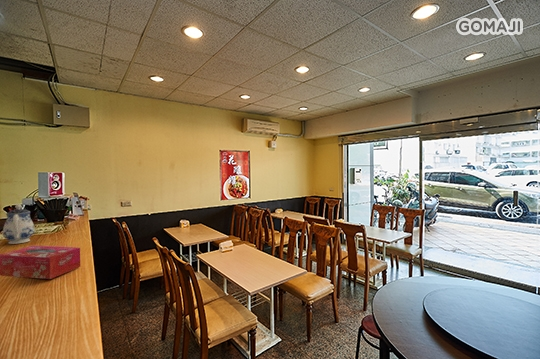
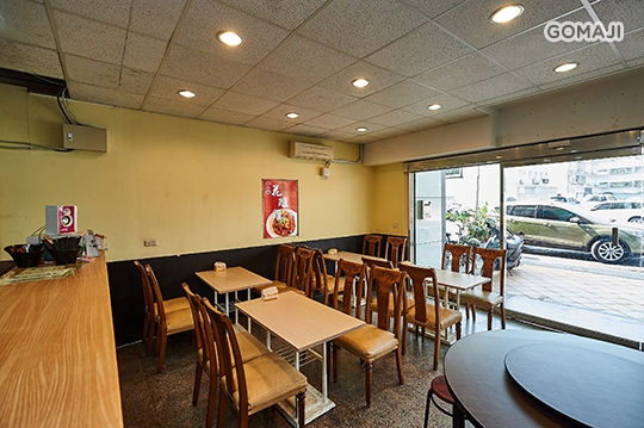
- teapot (18, 223)
- tissue box (41, 261)
